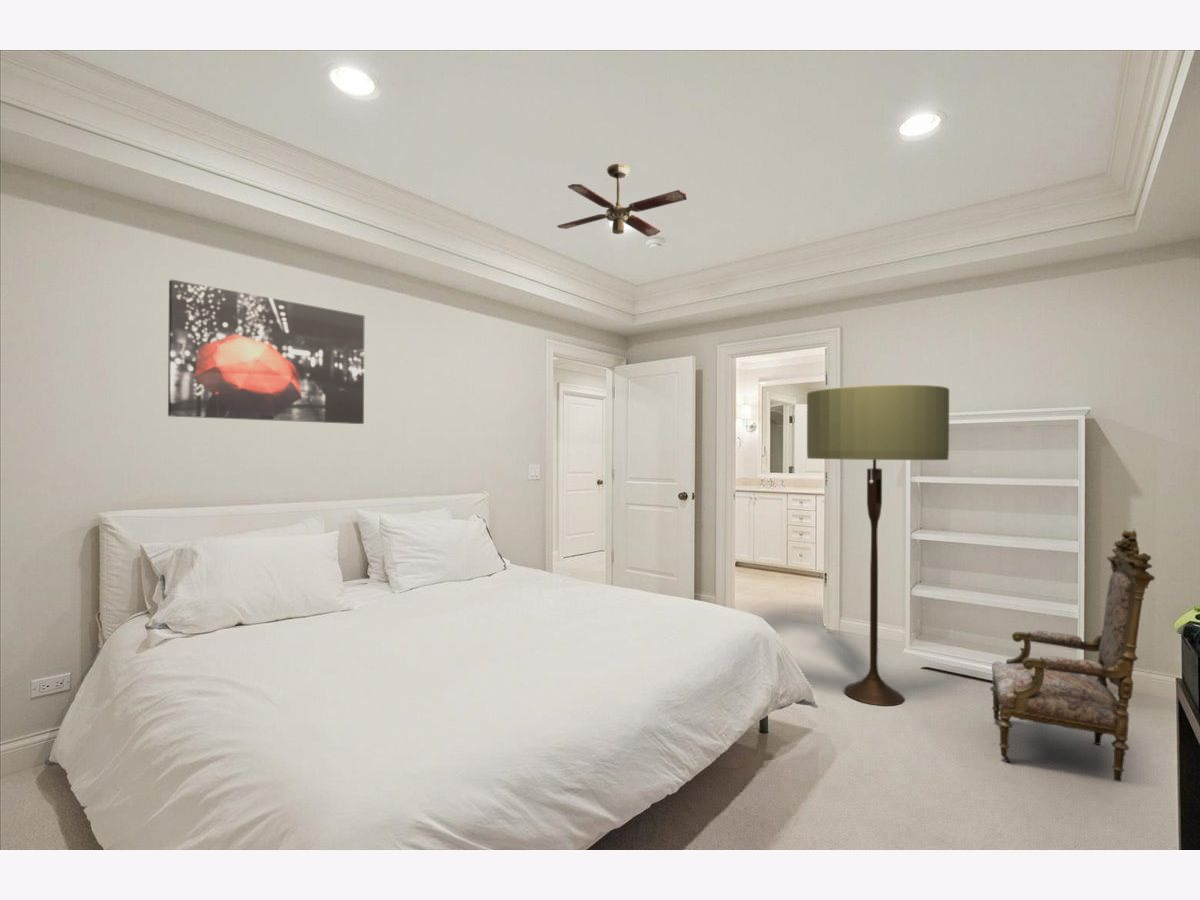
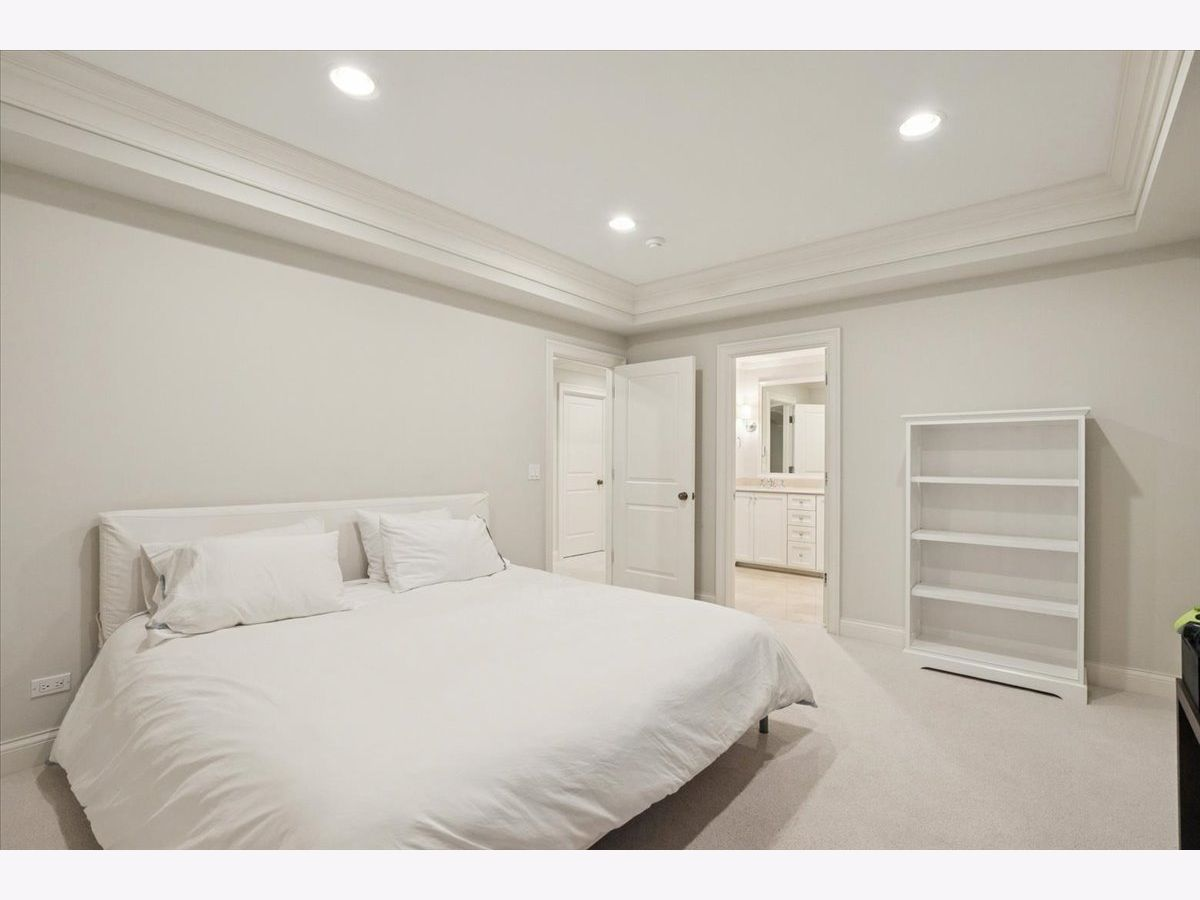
- armchair (1062, 638)
- wall art (277, 360)
- ceiling fan (618, 201)
- floor lamp (874, 542)
